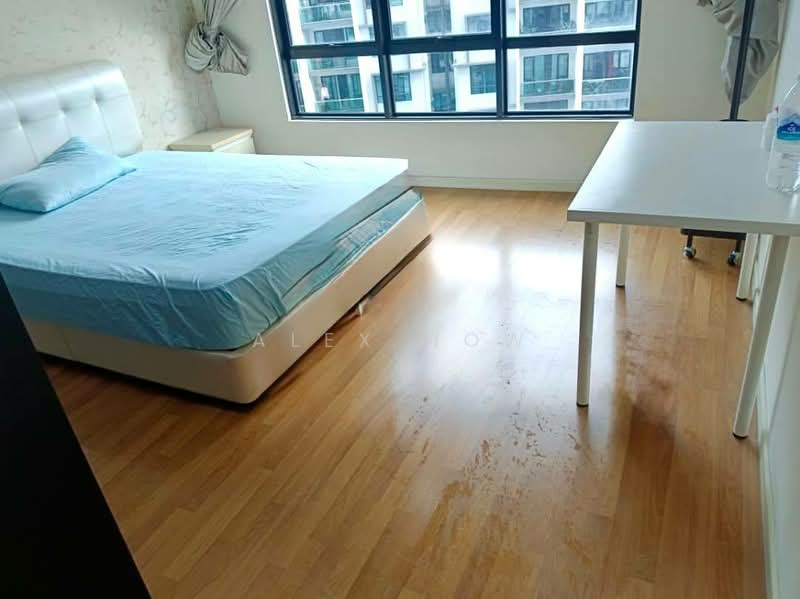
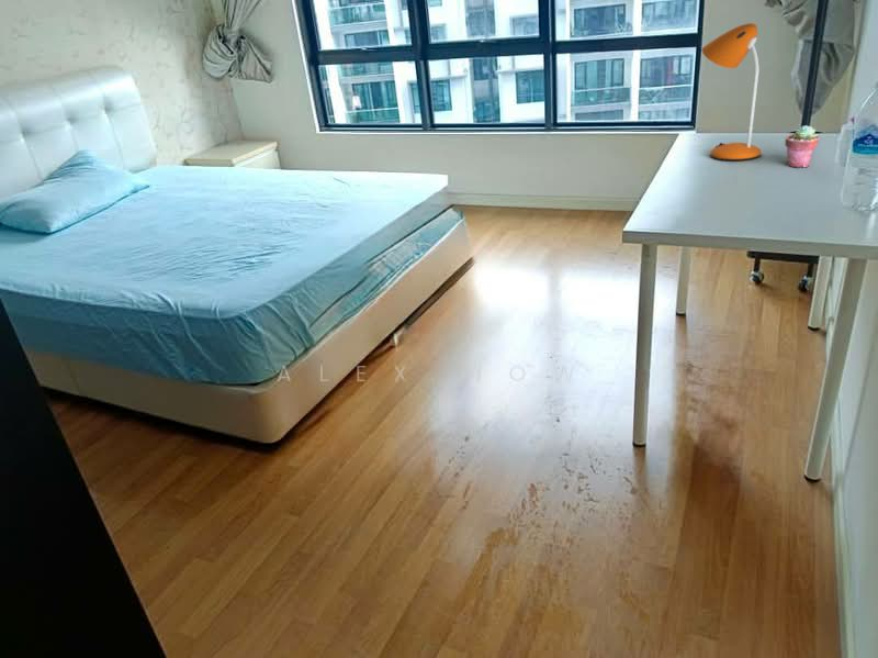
+ potted succulent (801, 145)
+ desk lamp (752, 96)
